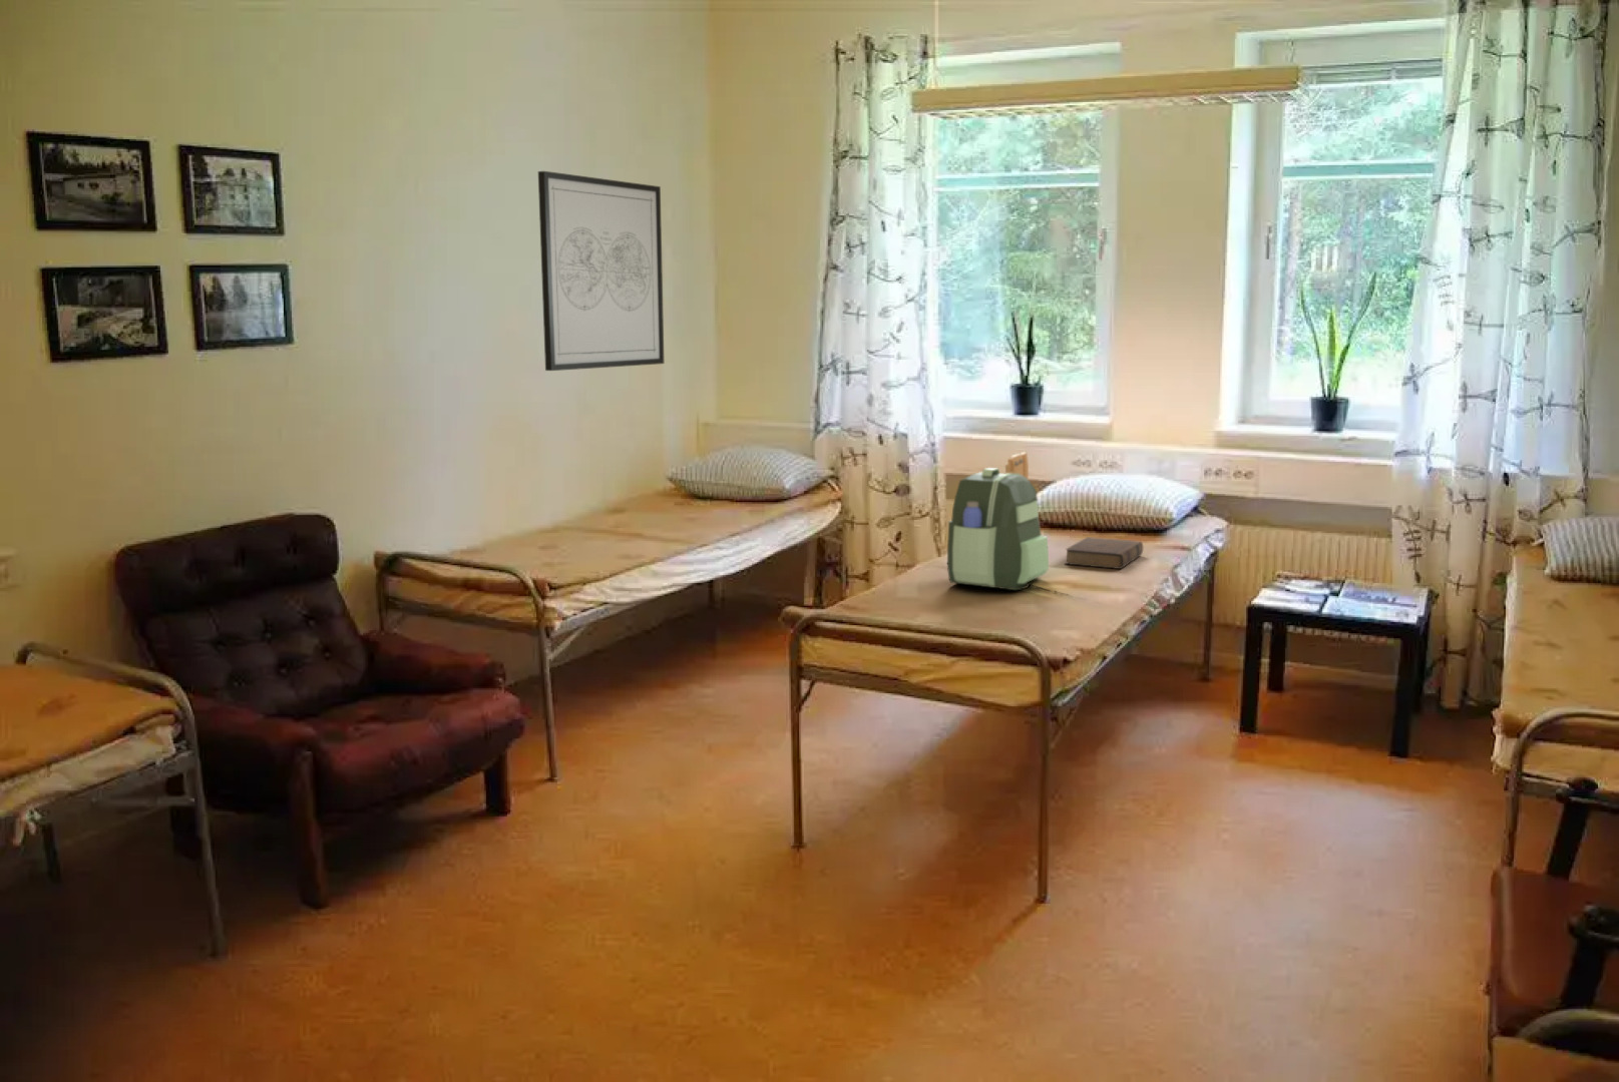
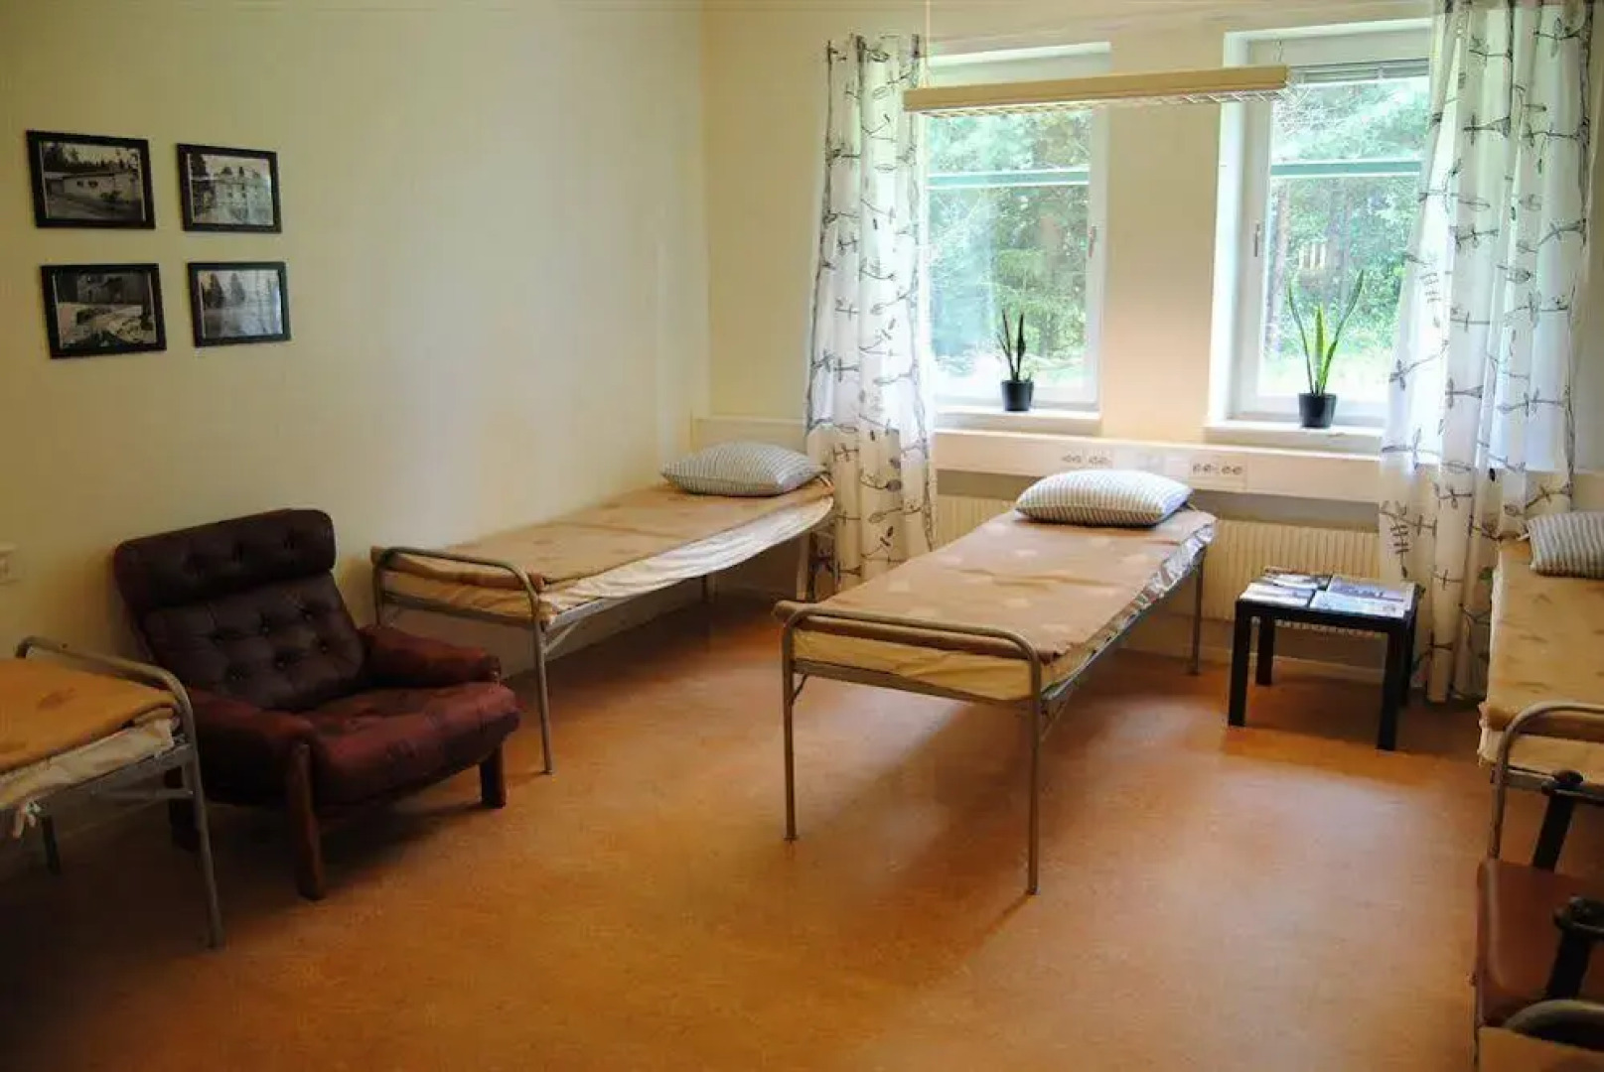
- wall art (605, 273)
- book (1104, 552)
- backpack (1004, 520)
